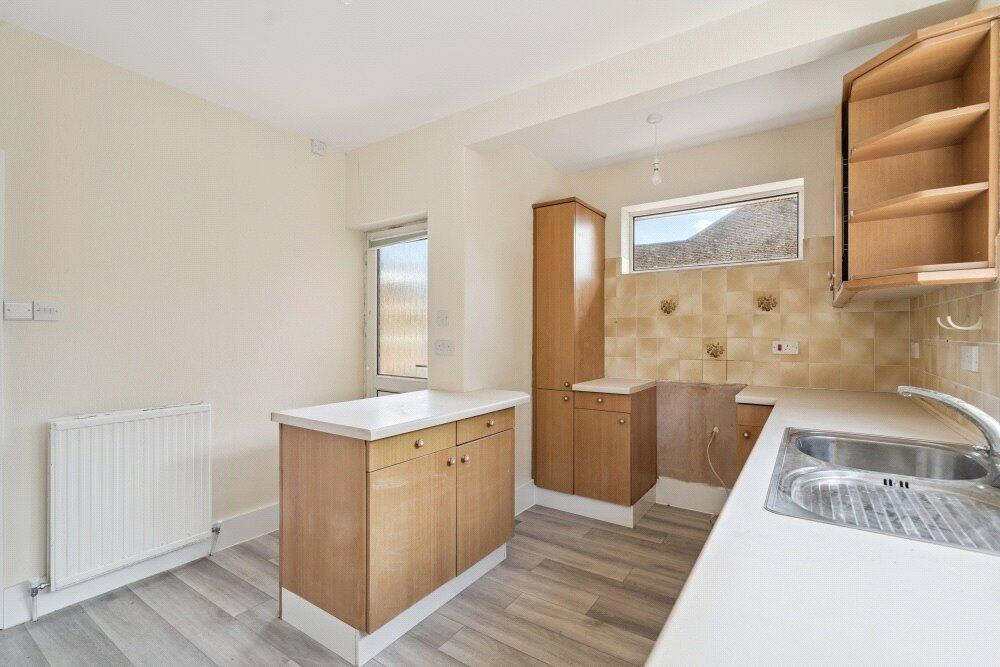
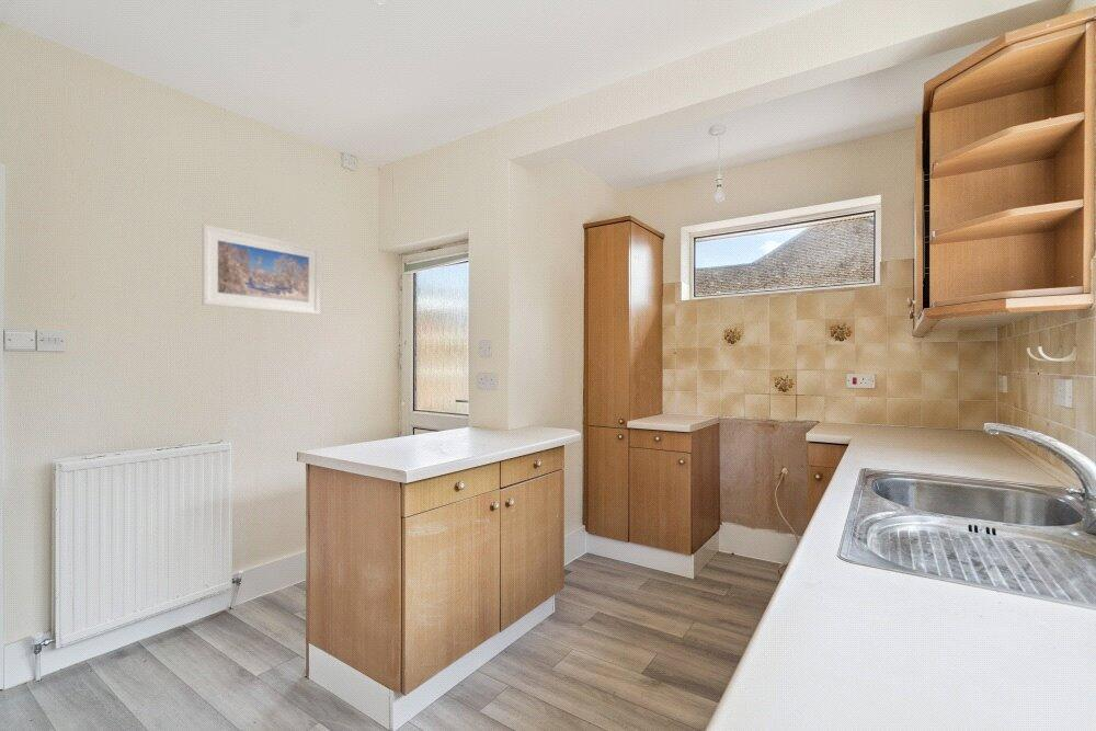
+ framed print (265, 273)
